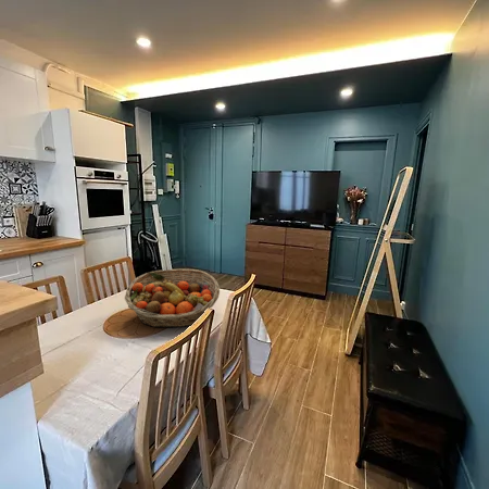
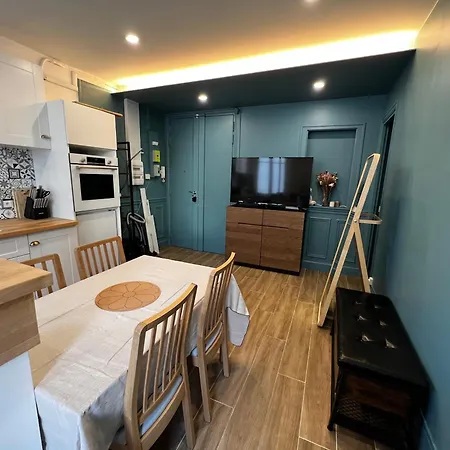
- fruit basket (174, 296)
